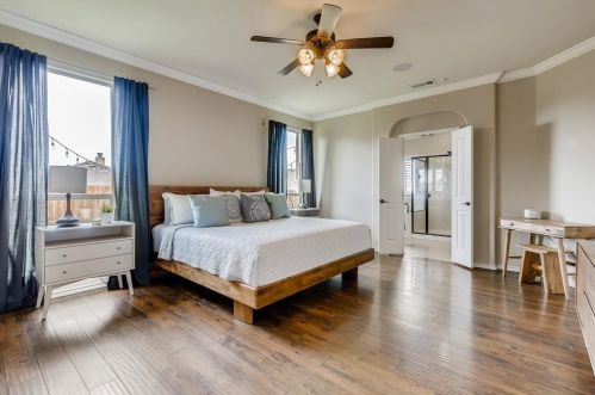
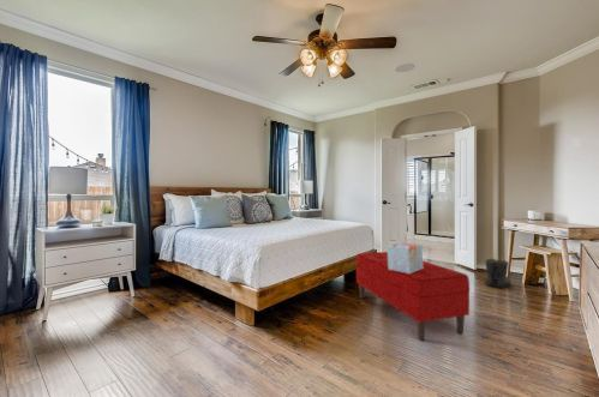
+ decorative box (406, 258)
+ boots (497, 271)
+ bench (403, 287)
